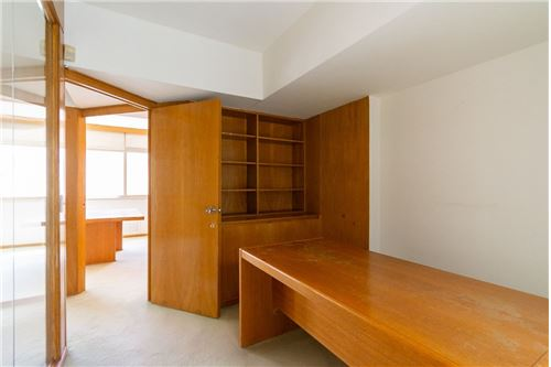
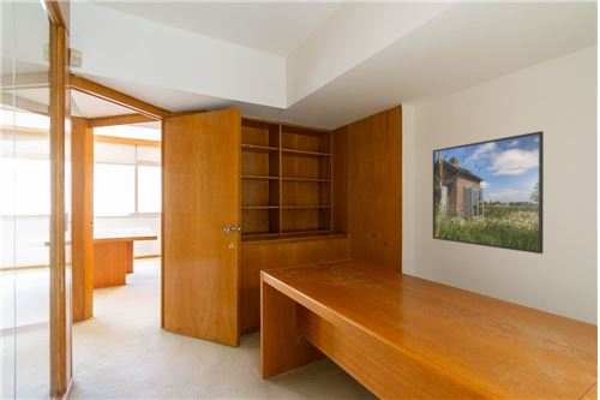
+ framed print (479, 193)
